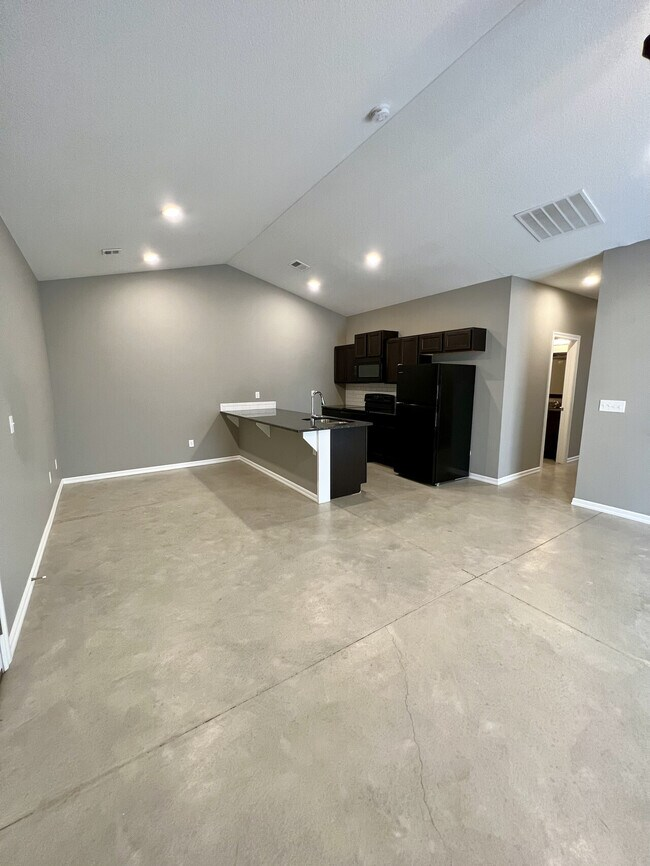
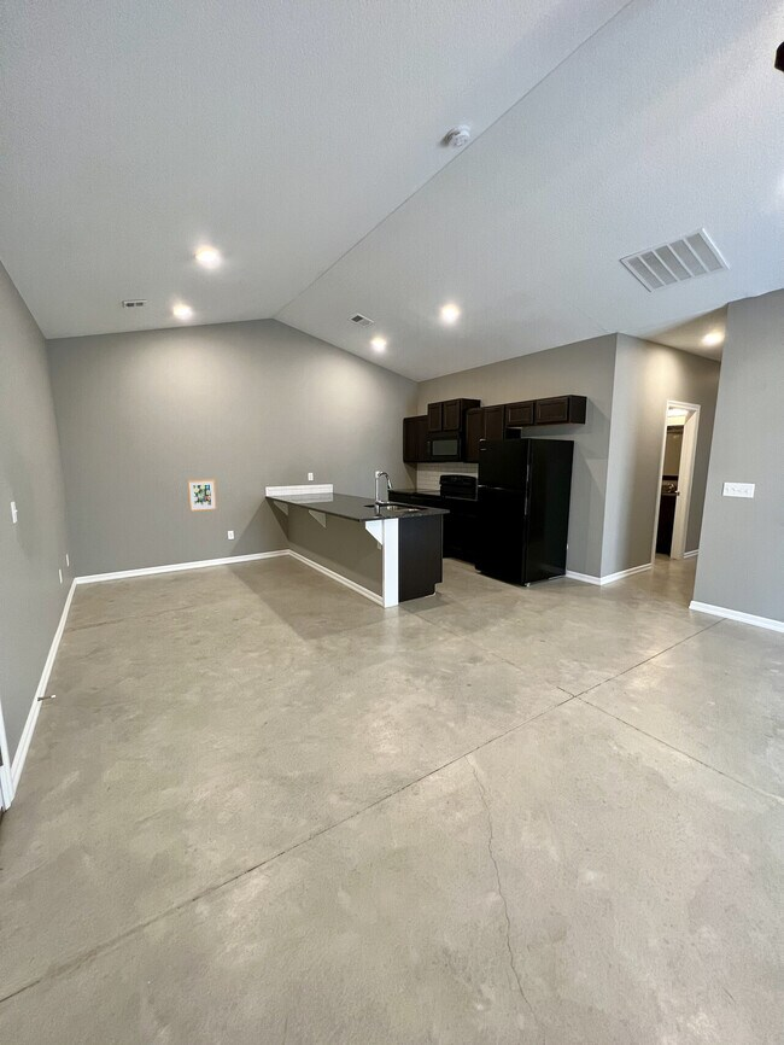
+ wall art (201, 495)
